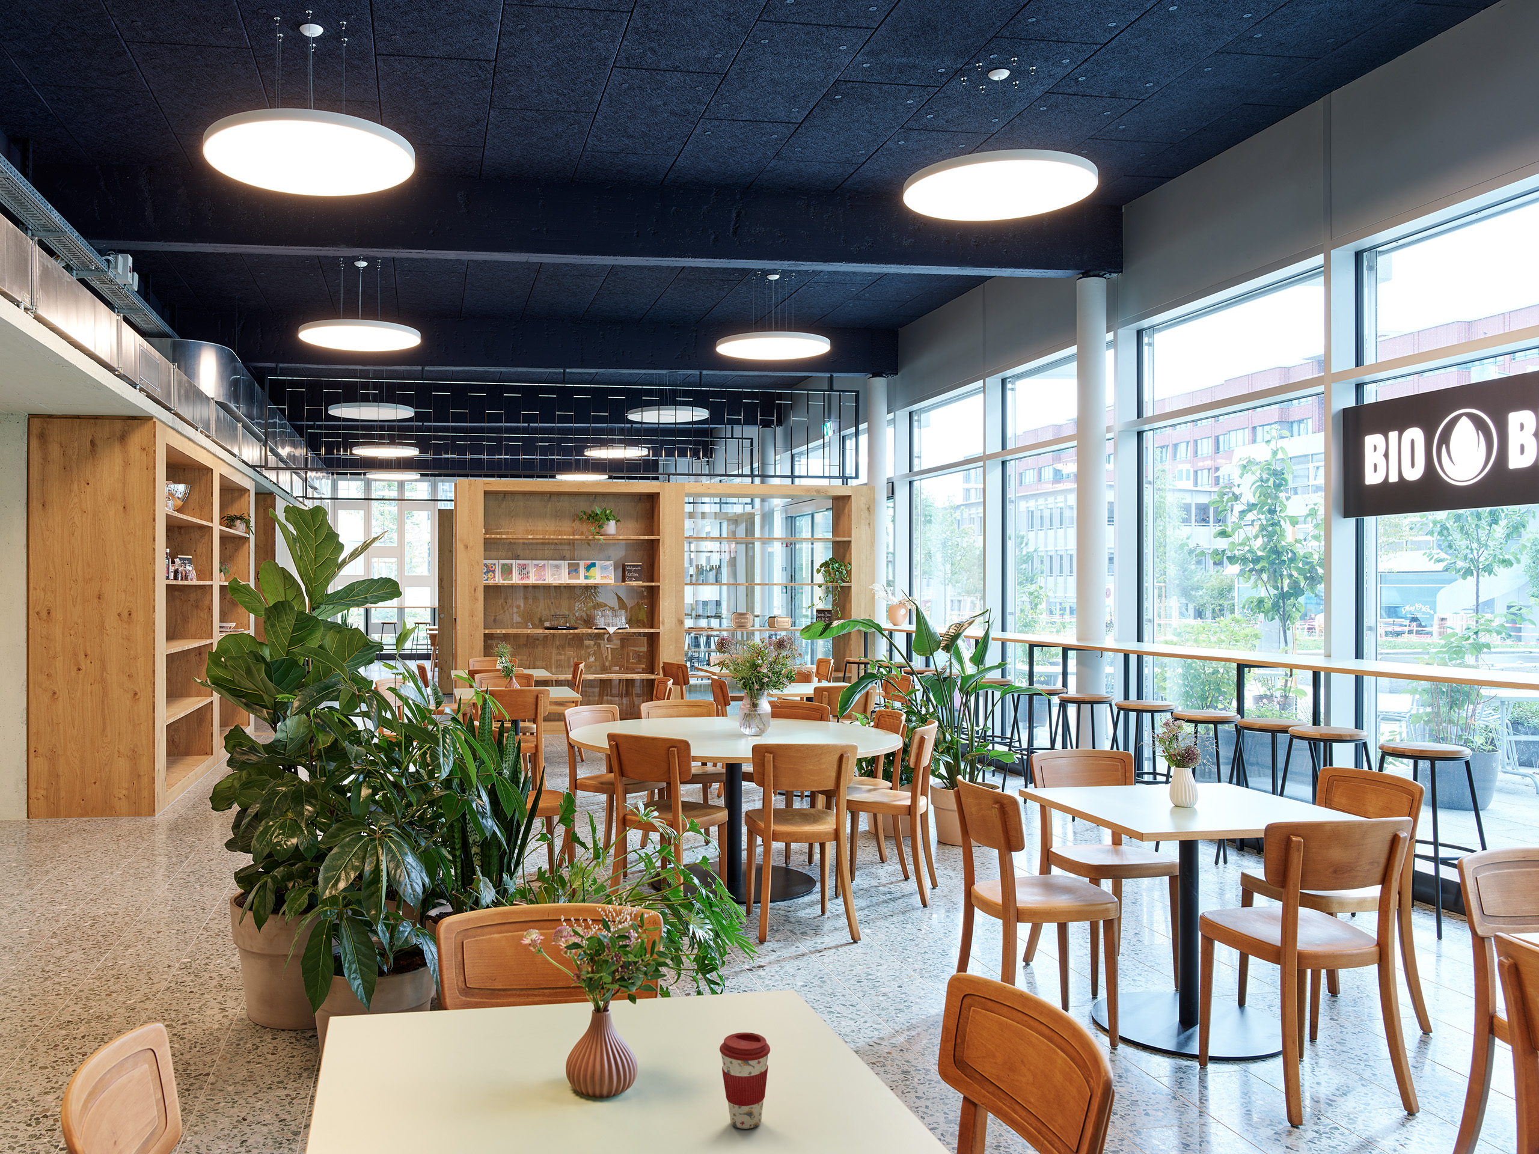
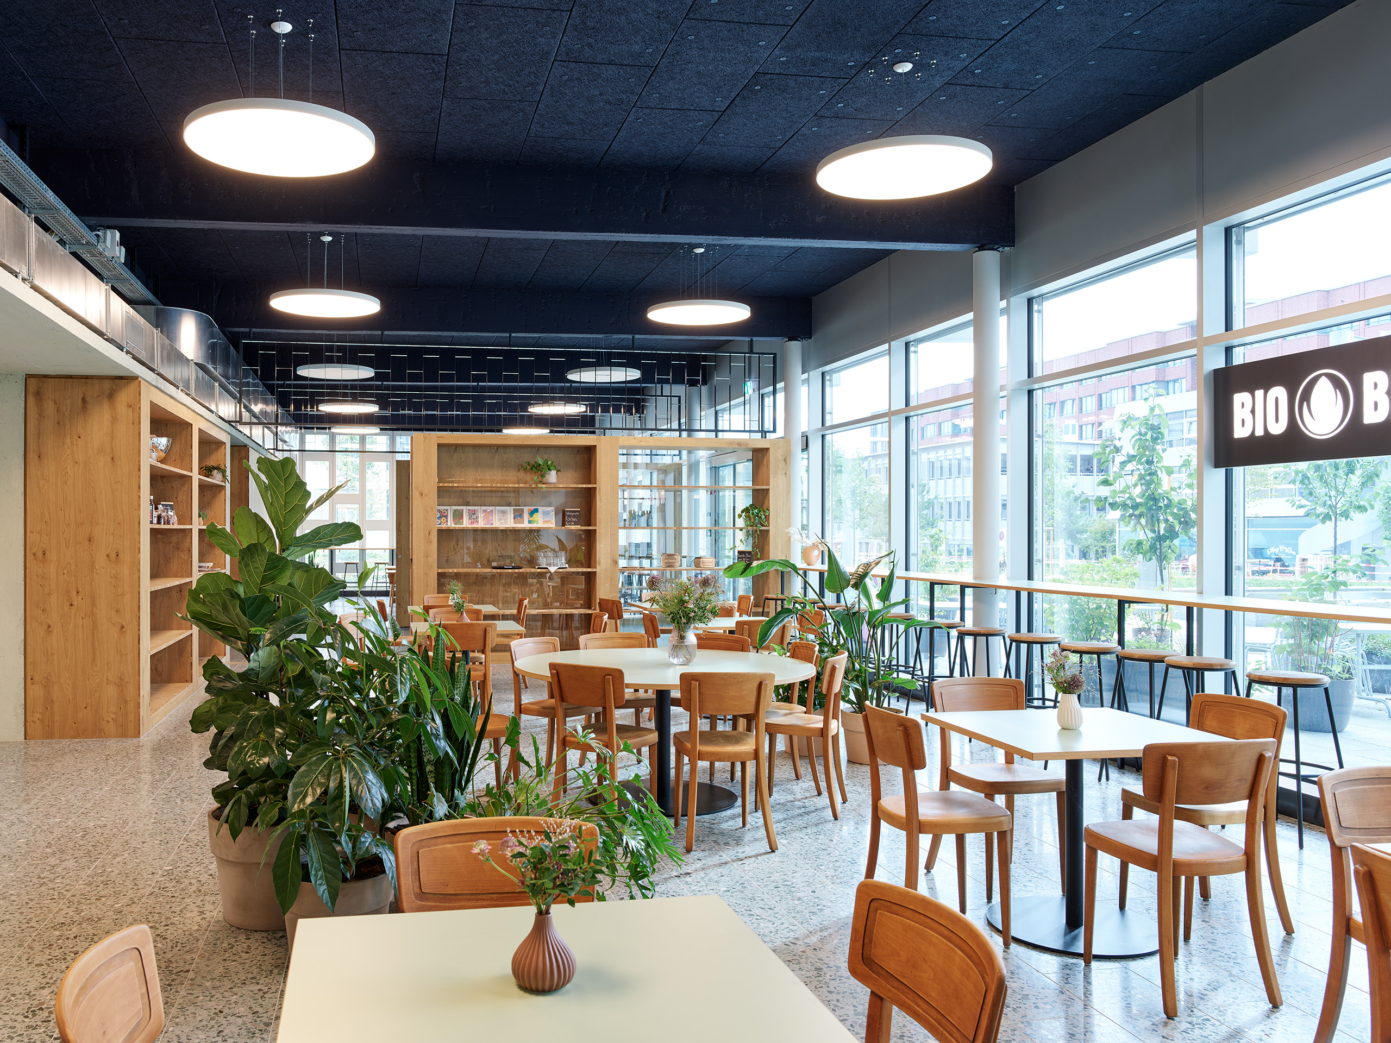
- coffee cup (745, 1081)
